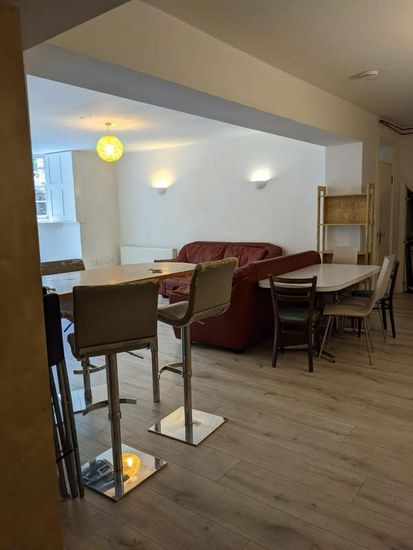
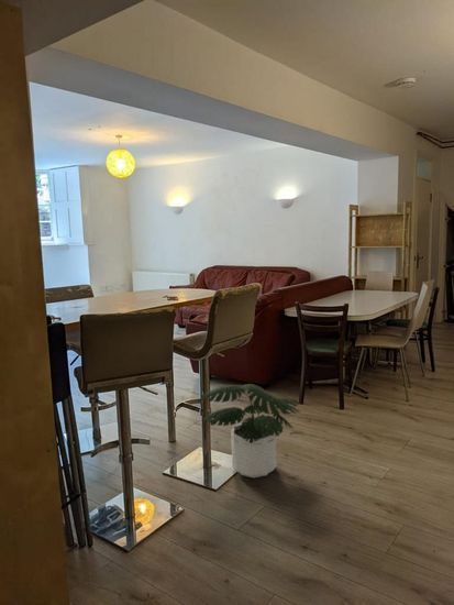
+ potted plant (256, 428)
